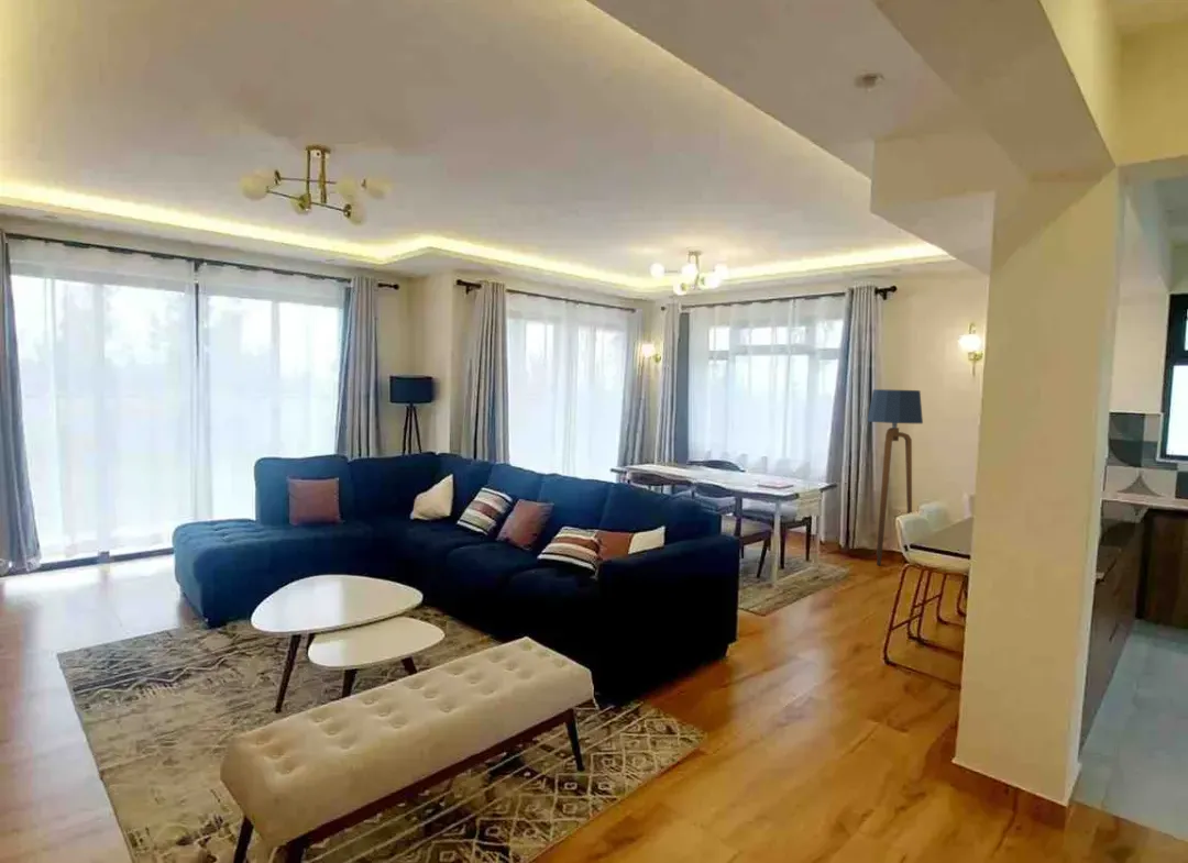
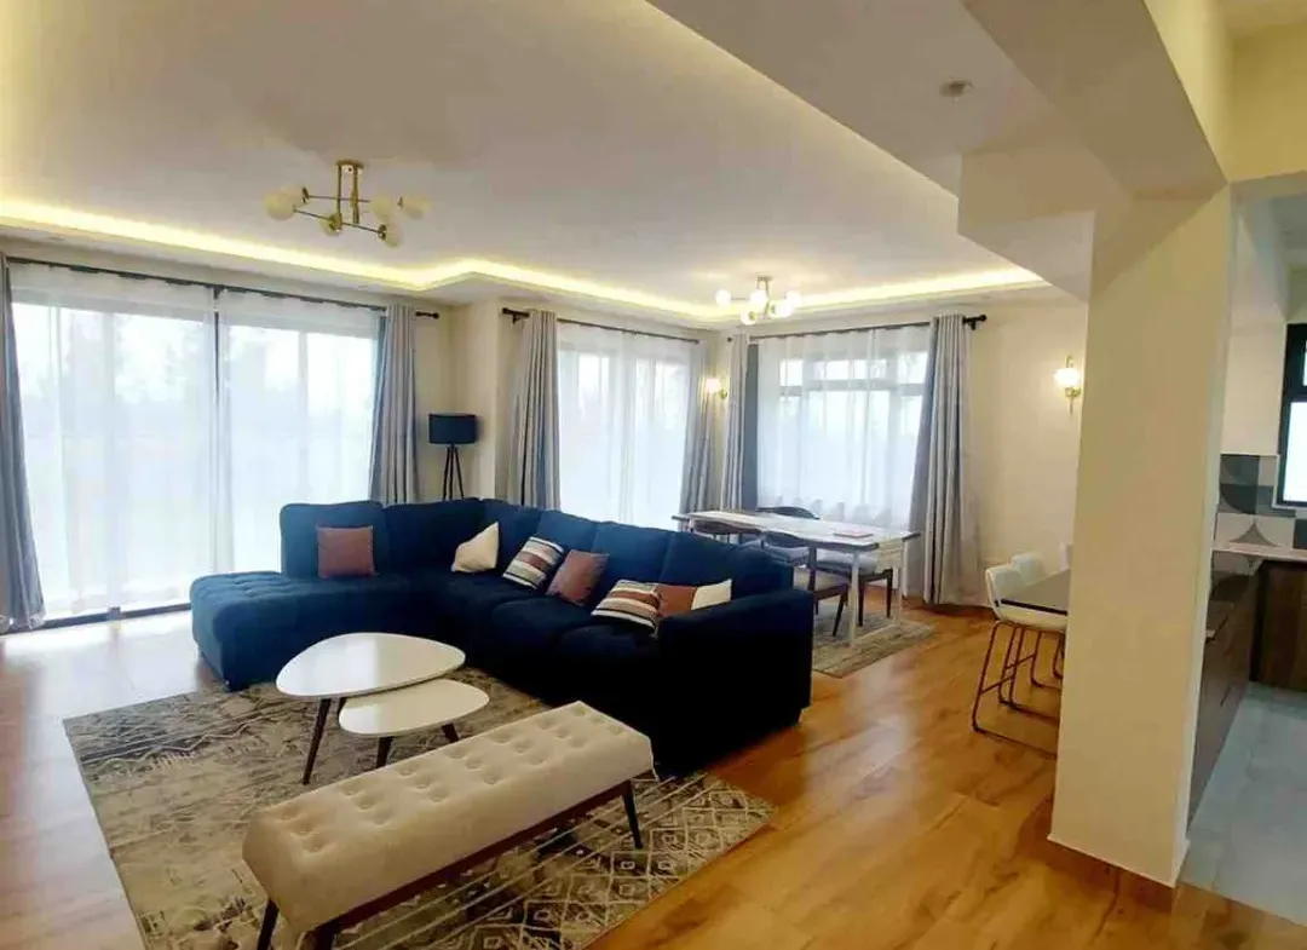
- floor lamp (888, 476)
